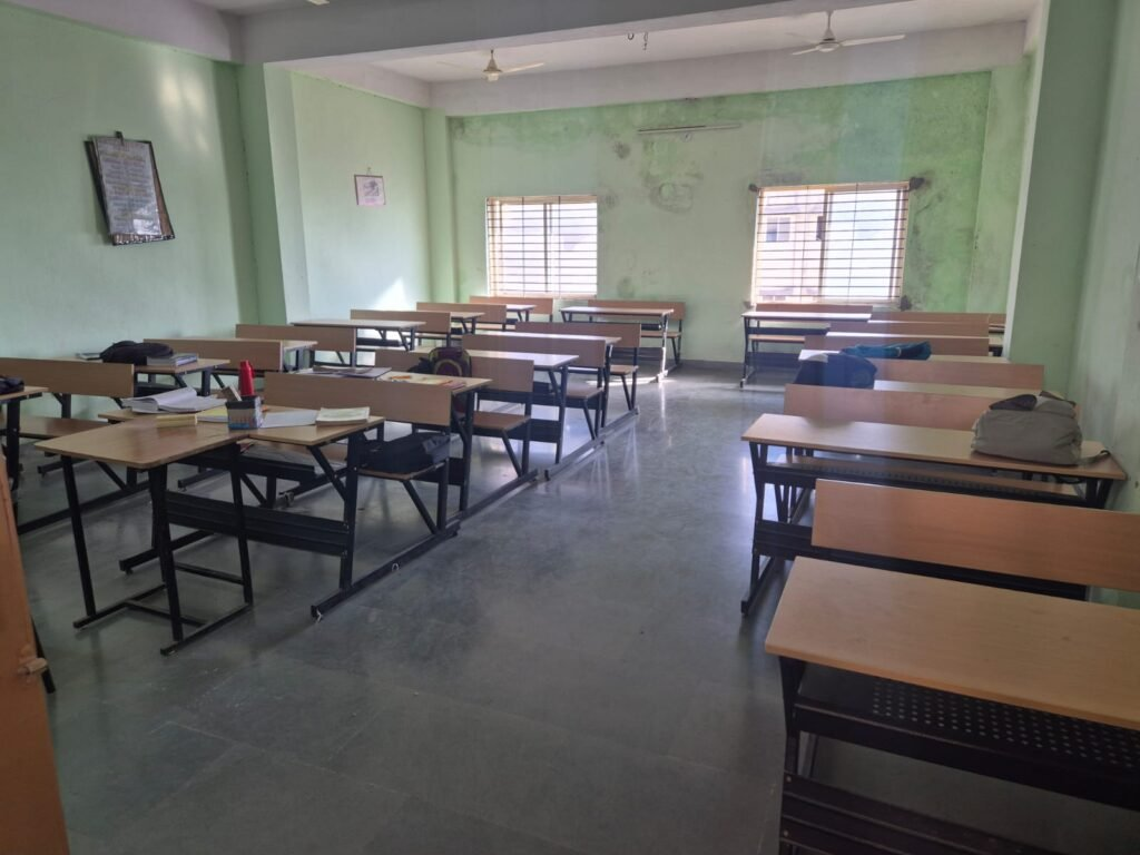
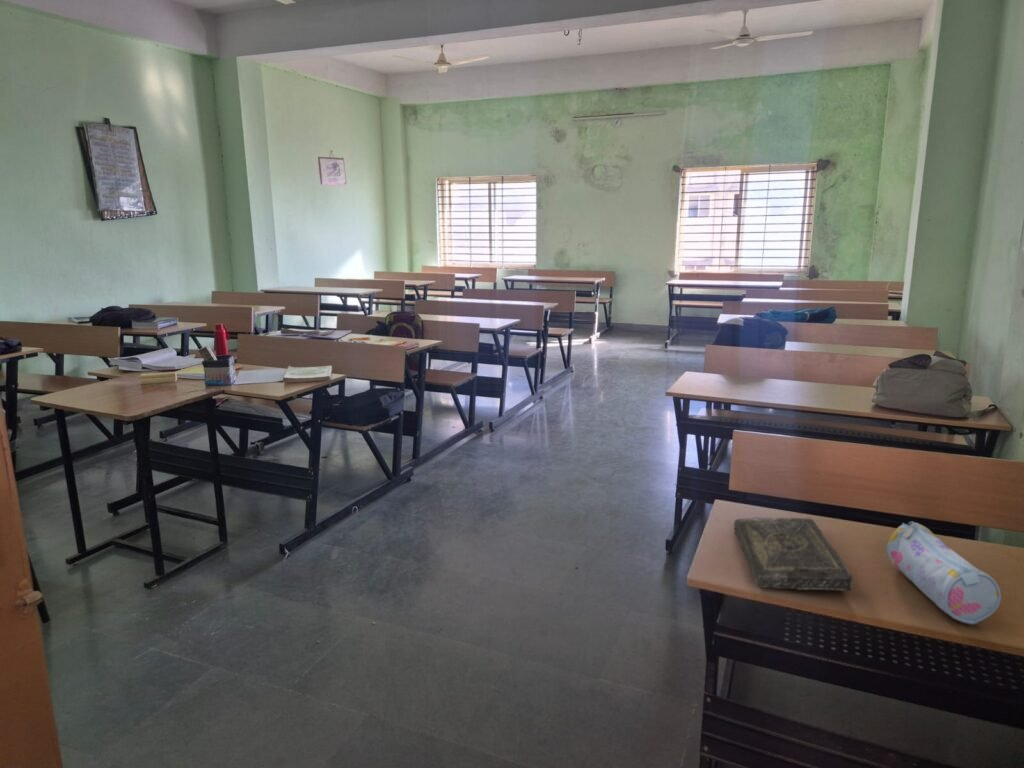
+ pencil case (939, 568)
+ book (787, 549)
